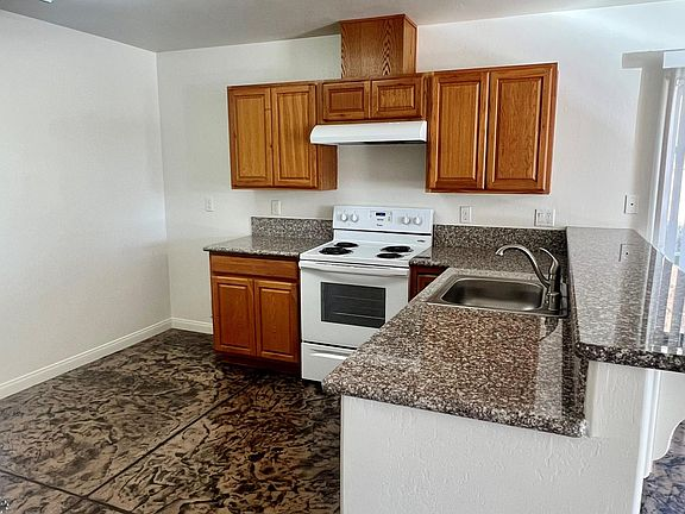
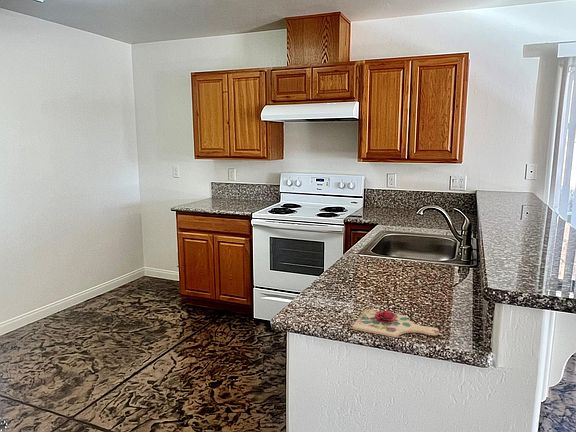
+ cutting board (397, 322)
